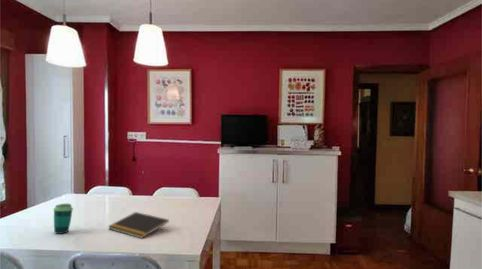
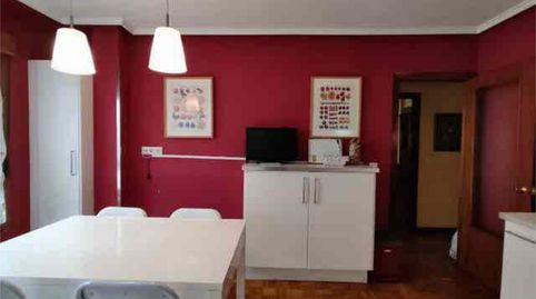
- cup (63, 218)
- notepad (138, 224)
